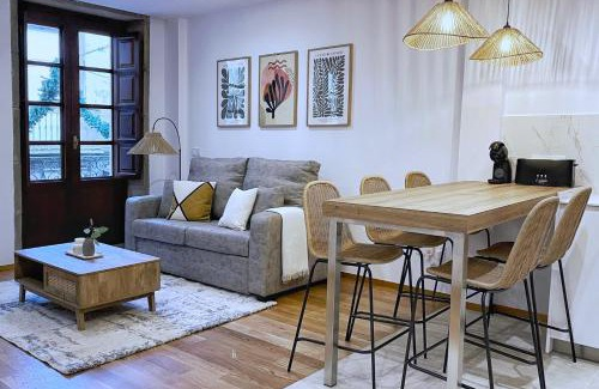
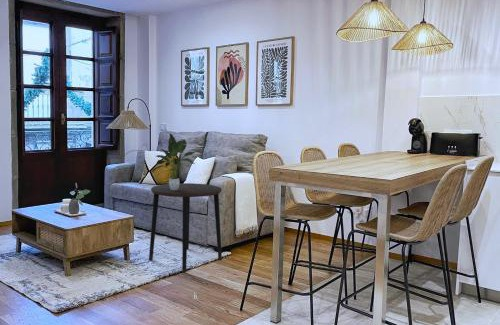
+ potted plant (175, 161)
+ side table (186, 224)
